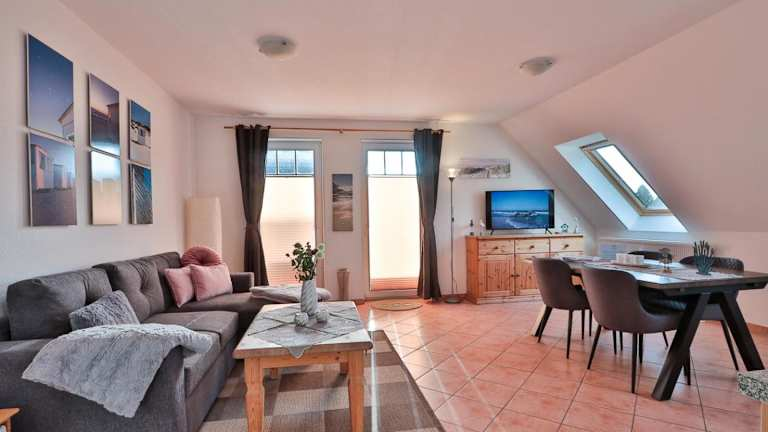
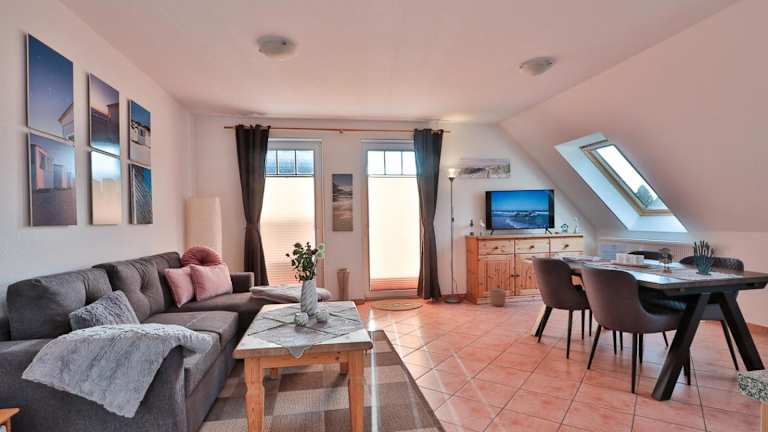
+ planter (497, 298)
